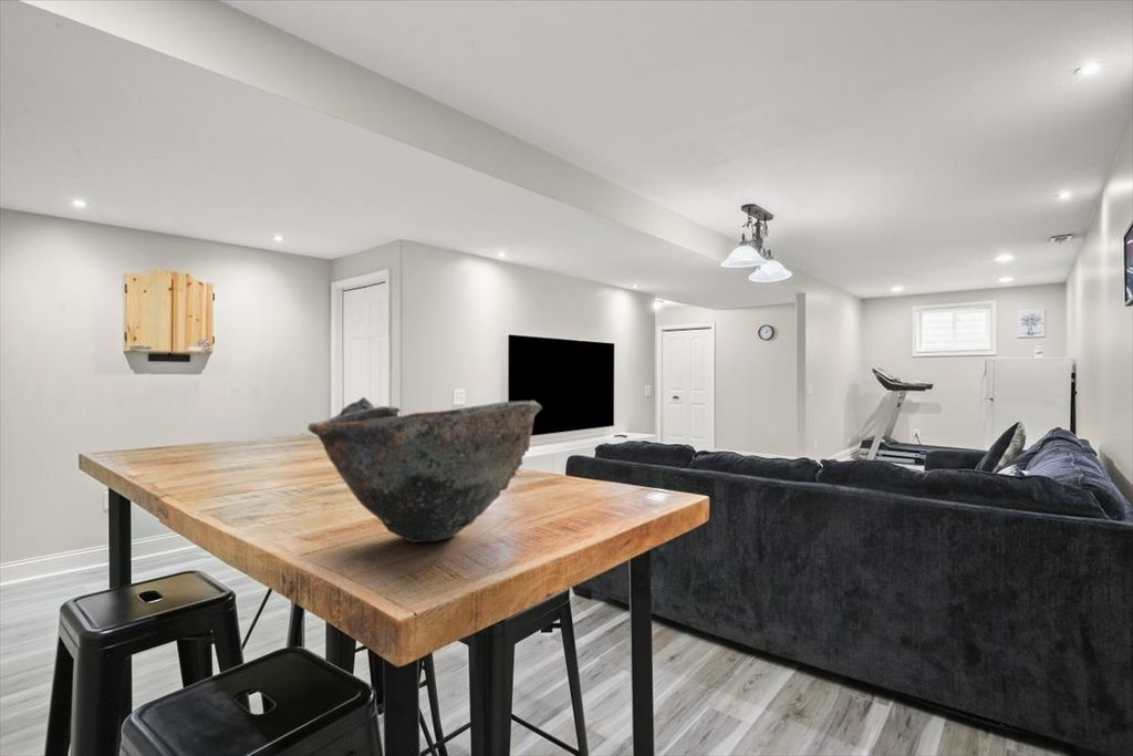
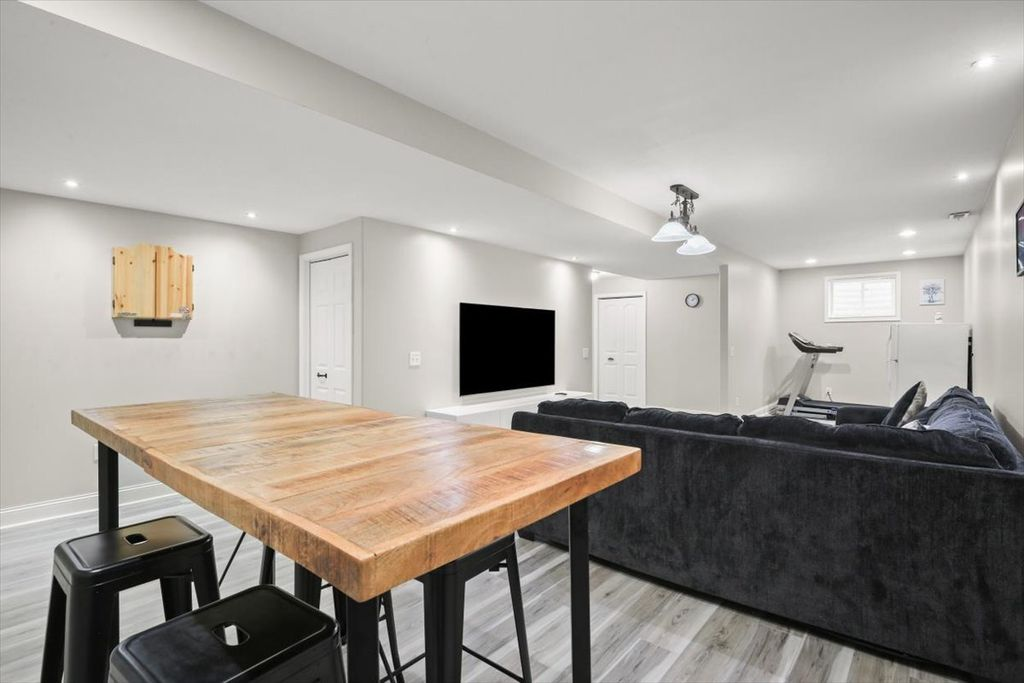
- bowl (430, 466)
